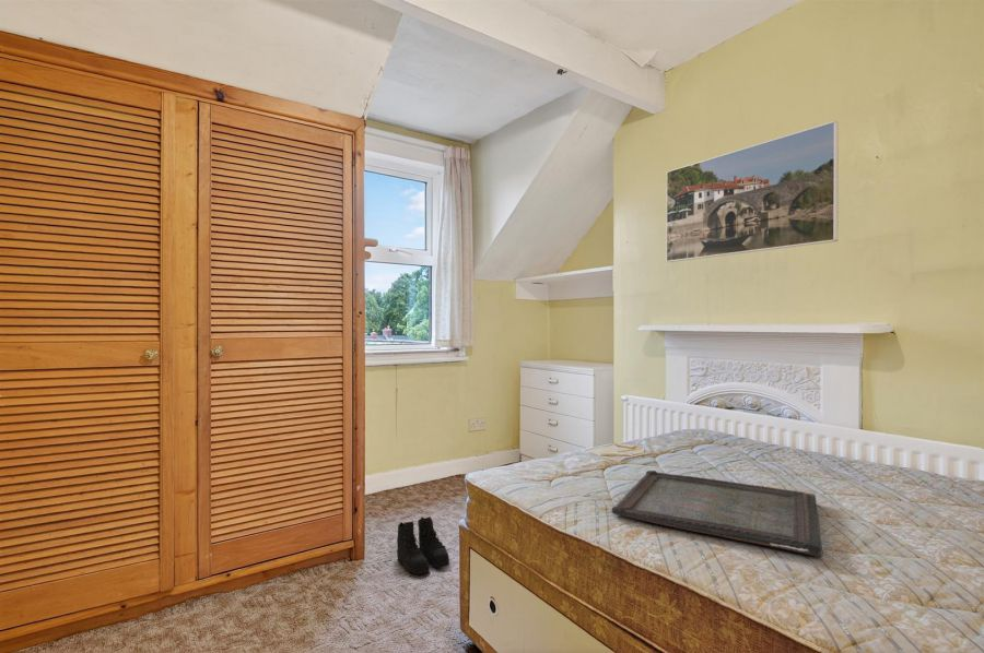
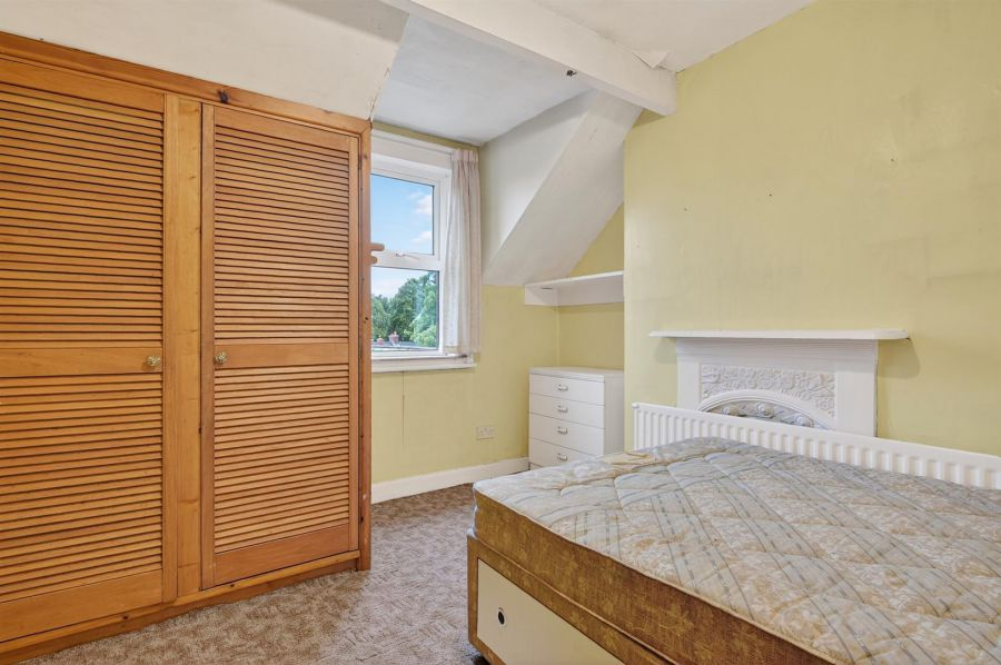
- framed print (740, 201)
- boots (422, 541)
- serving tray (717, 503)
